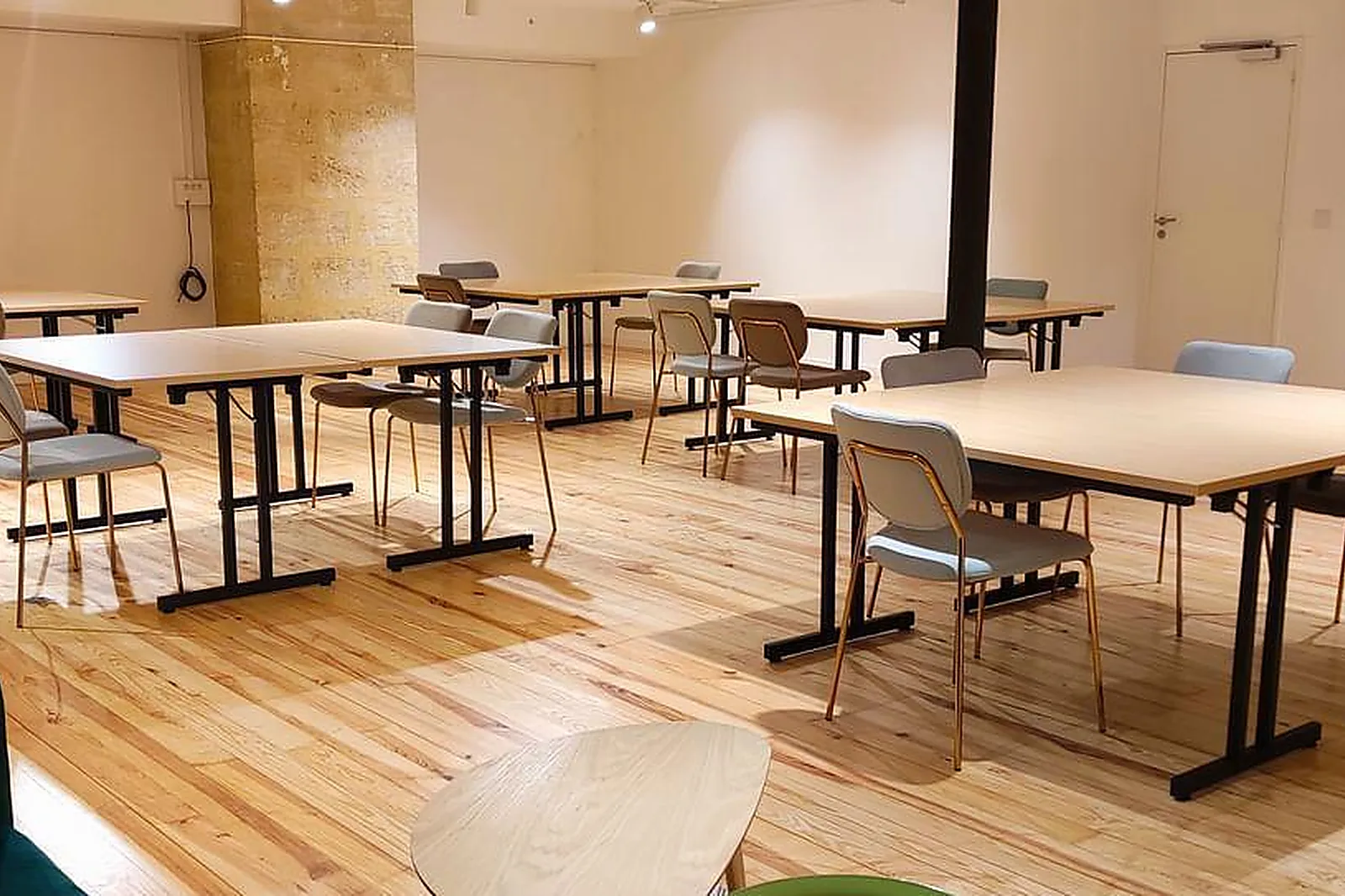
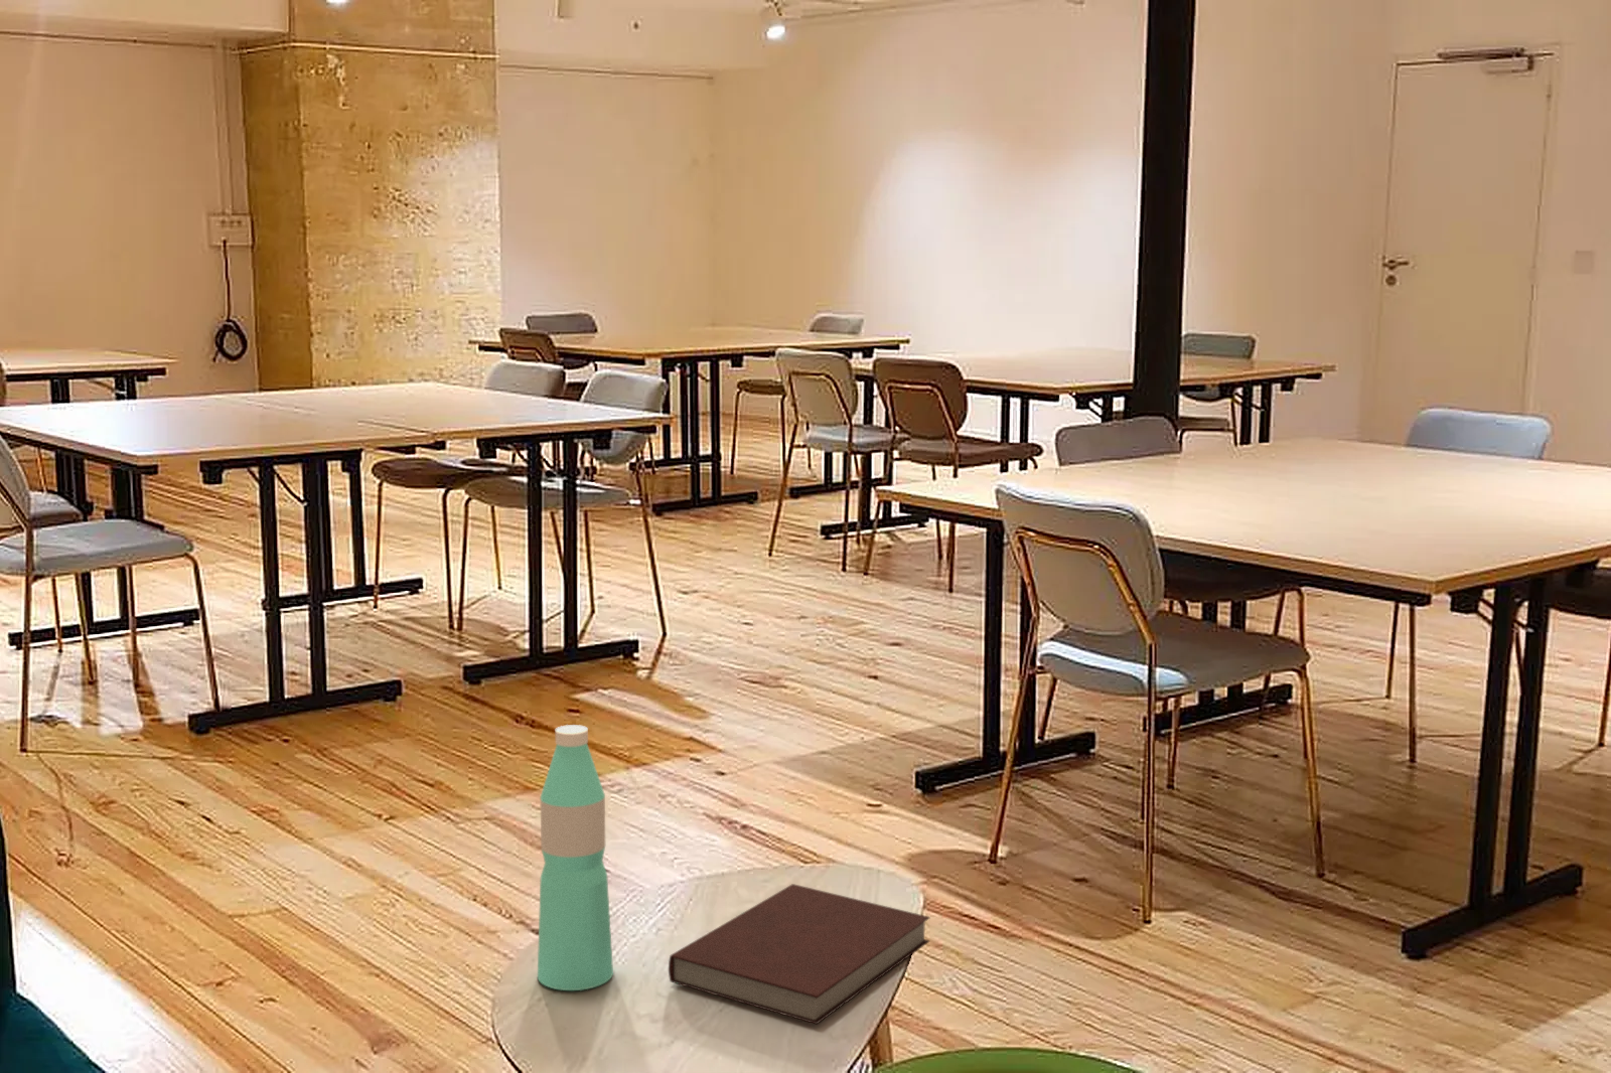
+ notebook (803, 948)
+ water bottle (573, 853)
